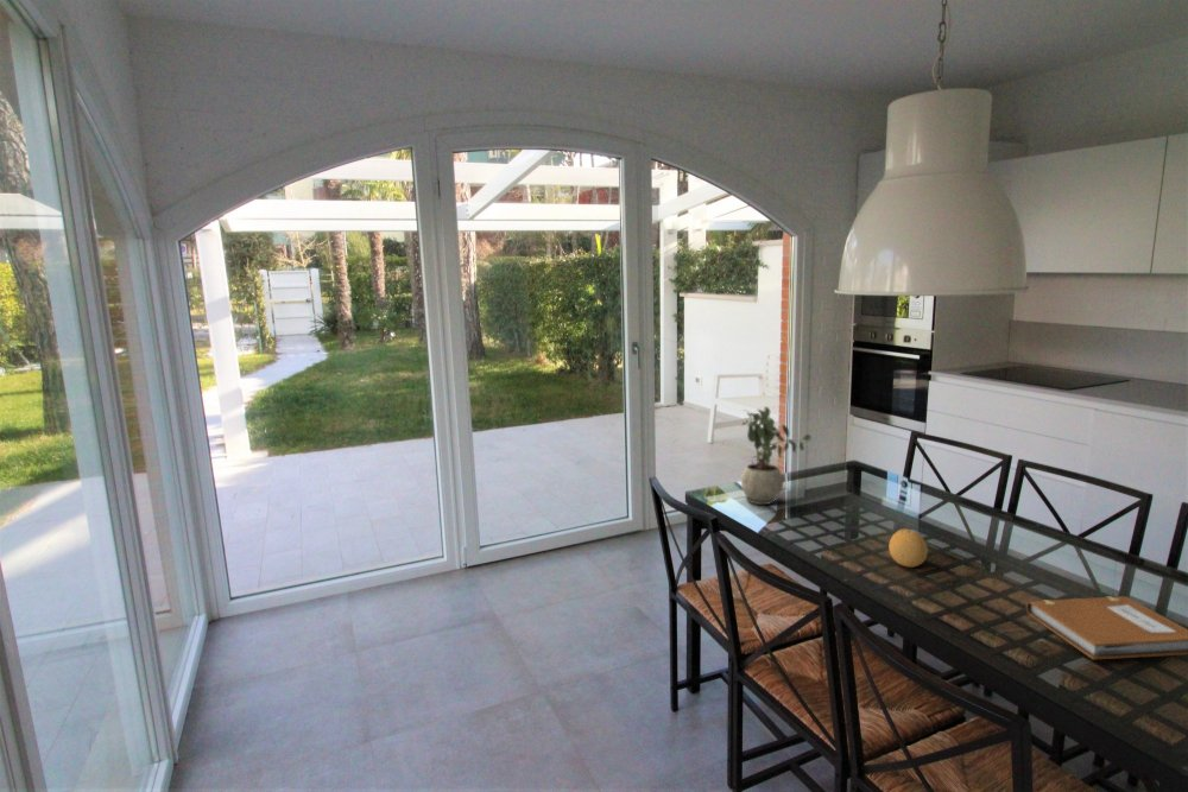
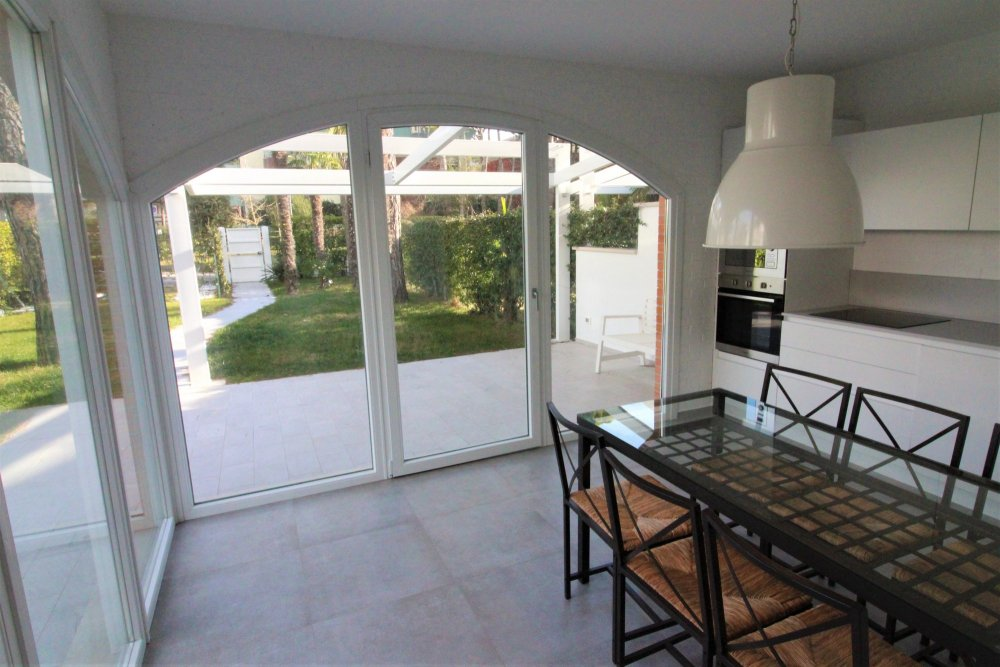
- fruit (908, 547)
- potted plant (770, 454)
- notebook (1111, 623)
